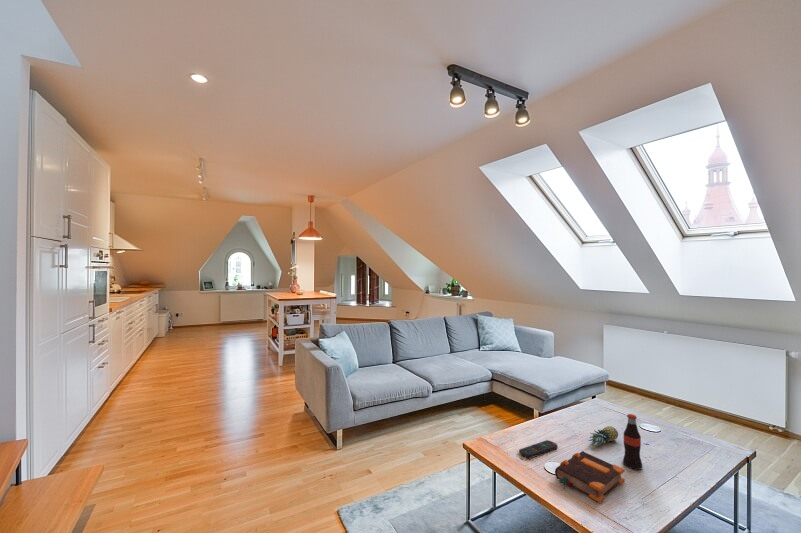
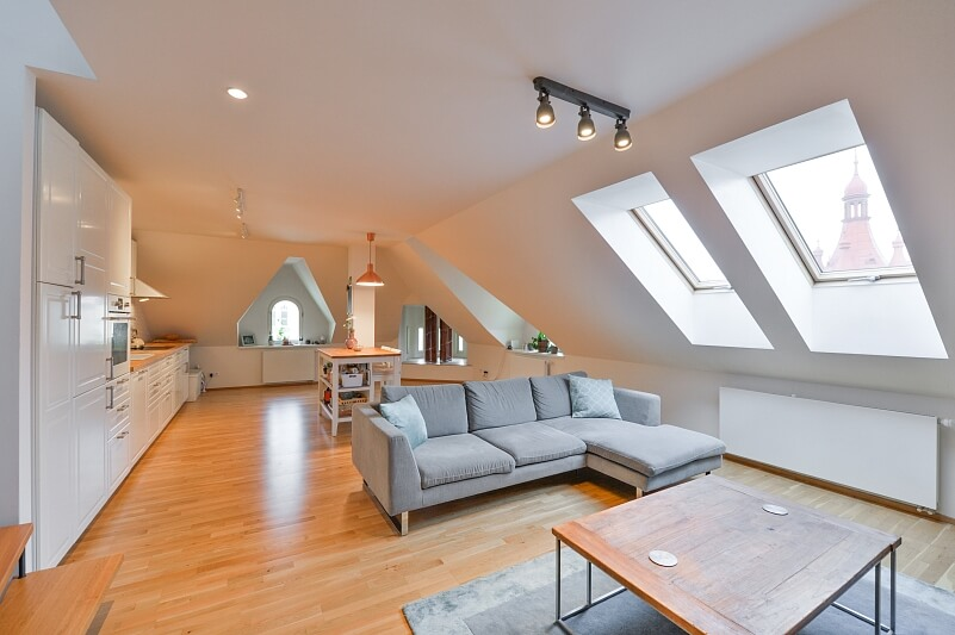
- remote control (538, 448)
- bottle (632, 440)
- bible (587, 473)
- fruit (603, 435)
